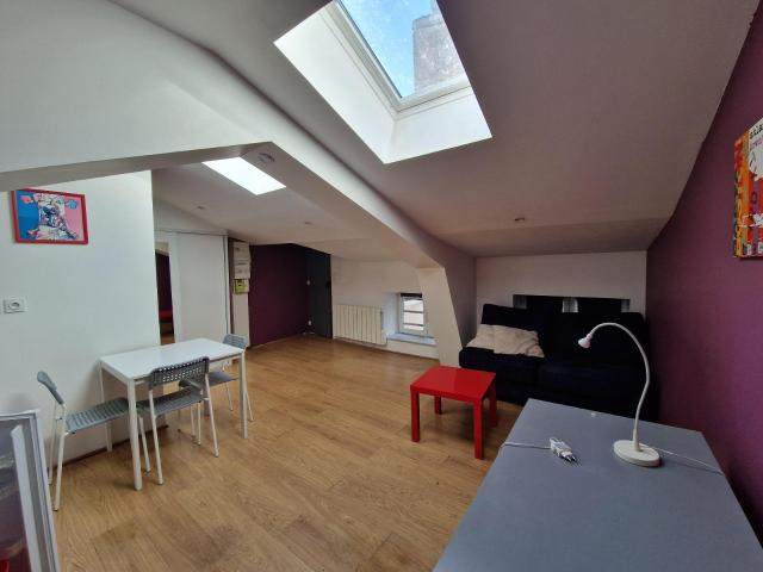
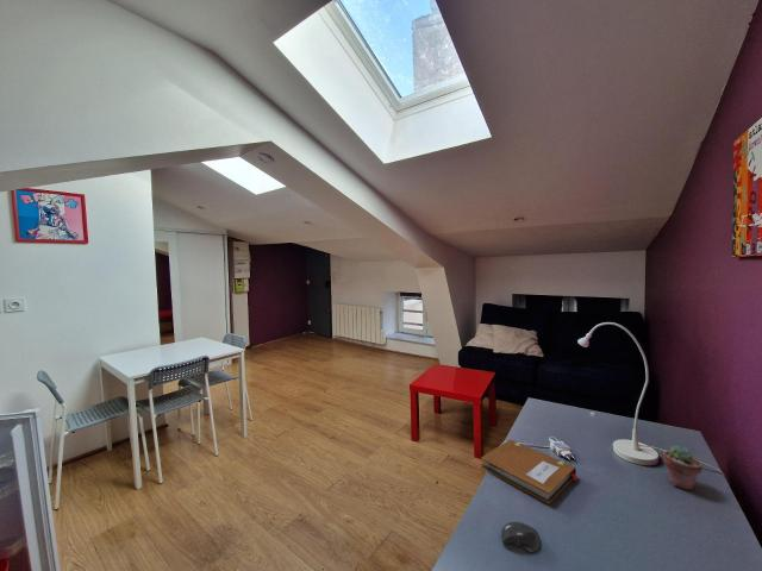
+ computer mouse (520, 533)
+ potted succulent (681, 465)
+ notebook (529, 466)
